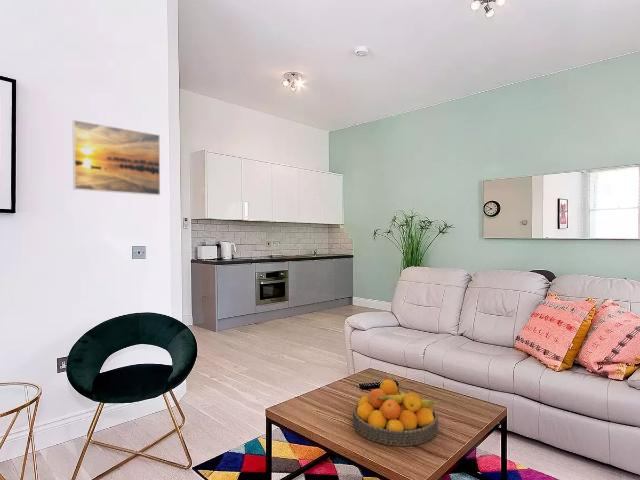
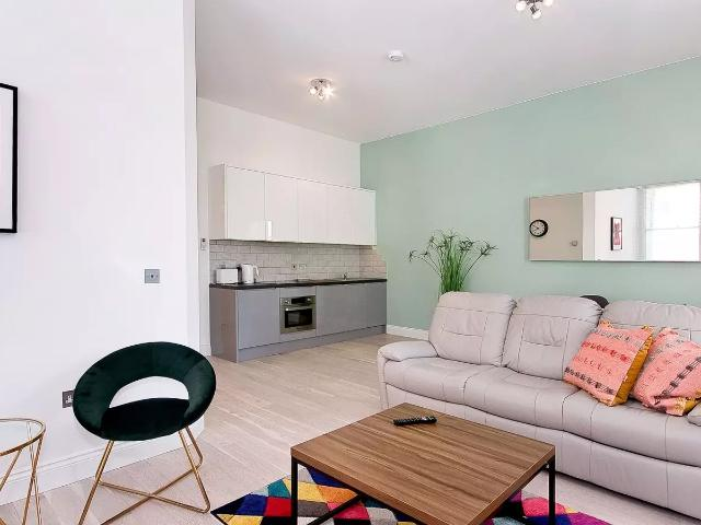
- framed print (119, 160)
- fruit bowl (394, 406)
